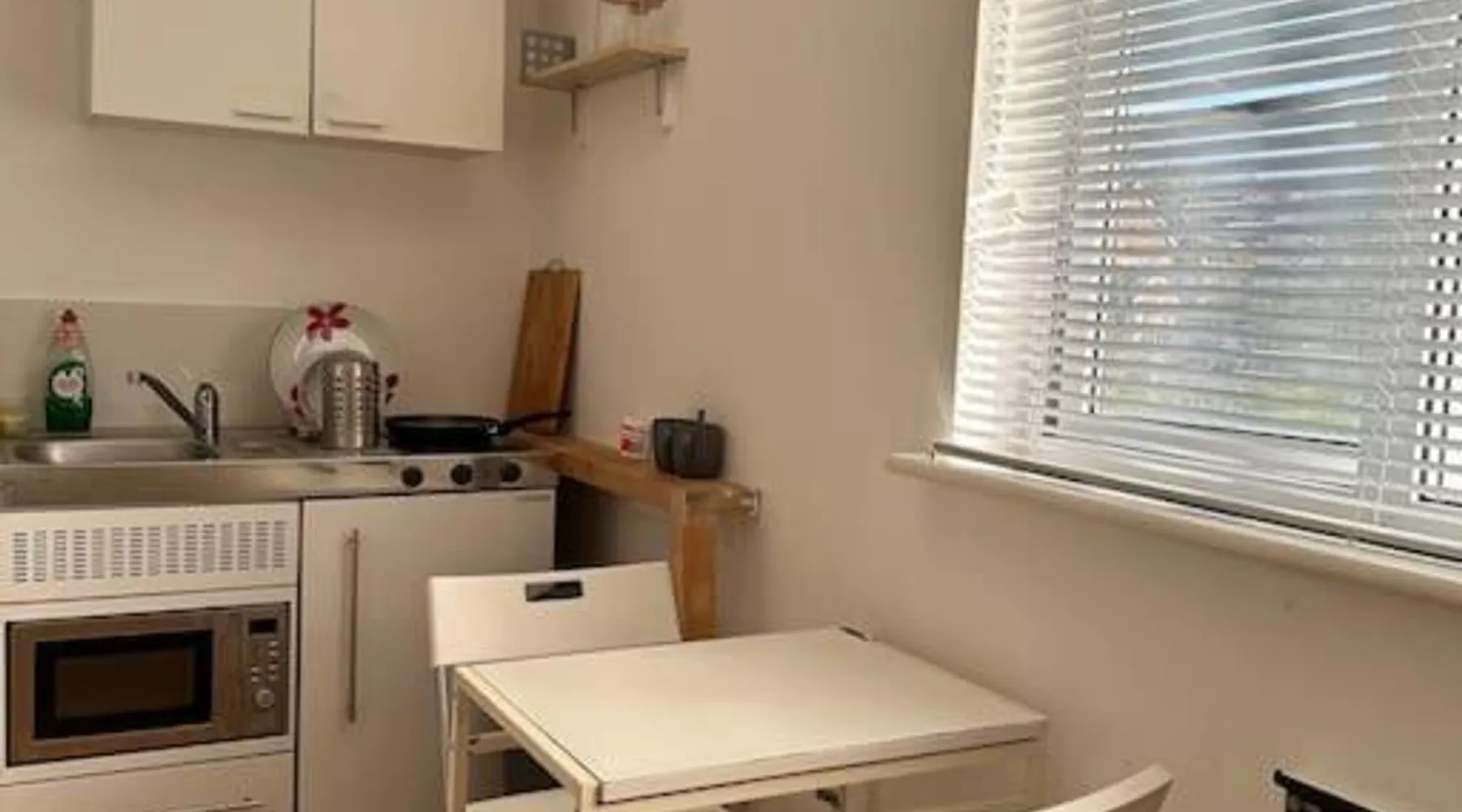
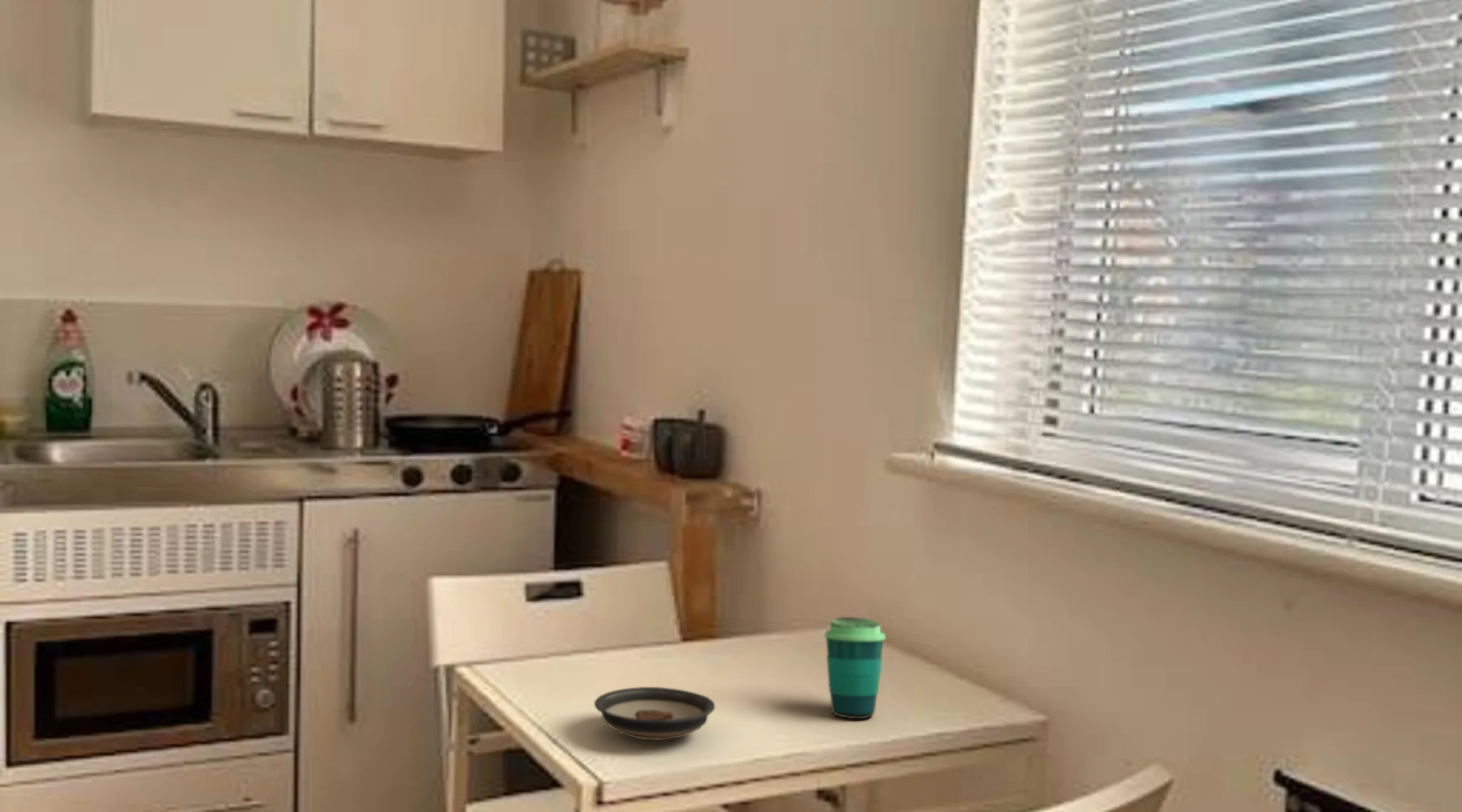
+ saucer (654, 717)
+ cup (853, 667)
